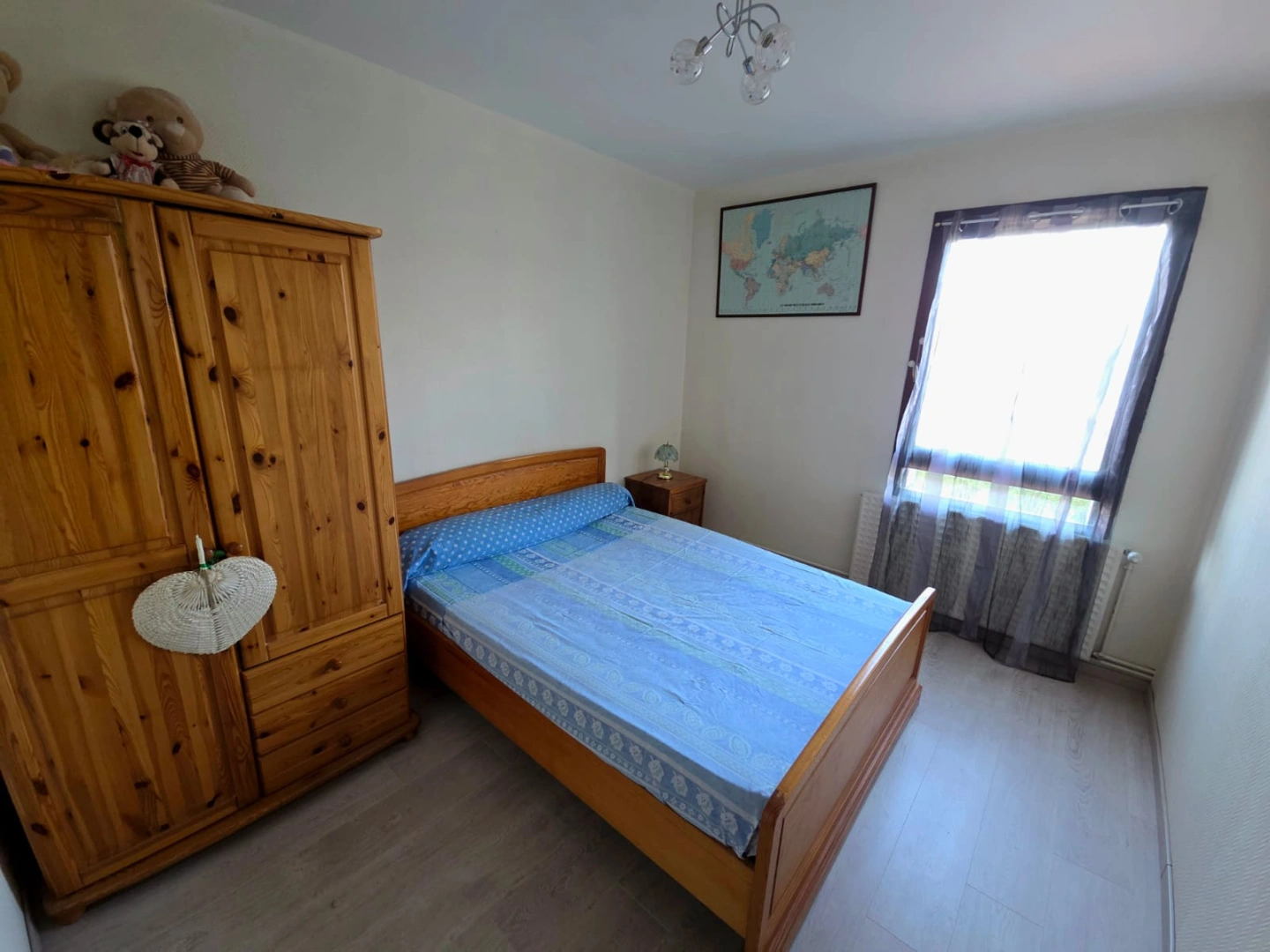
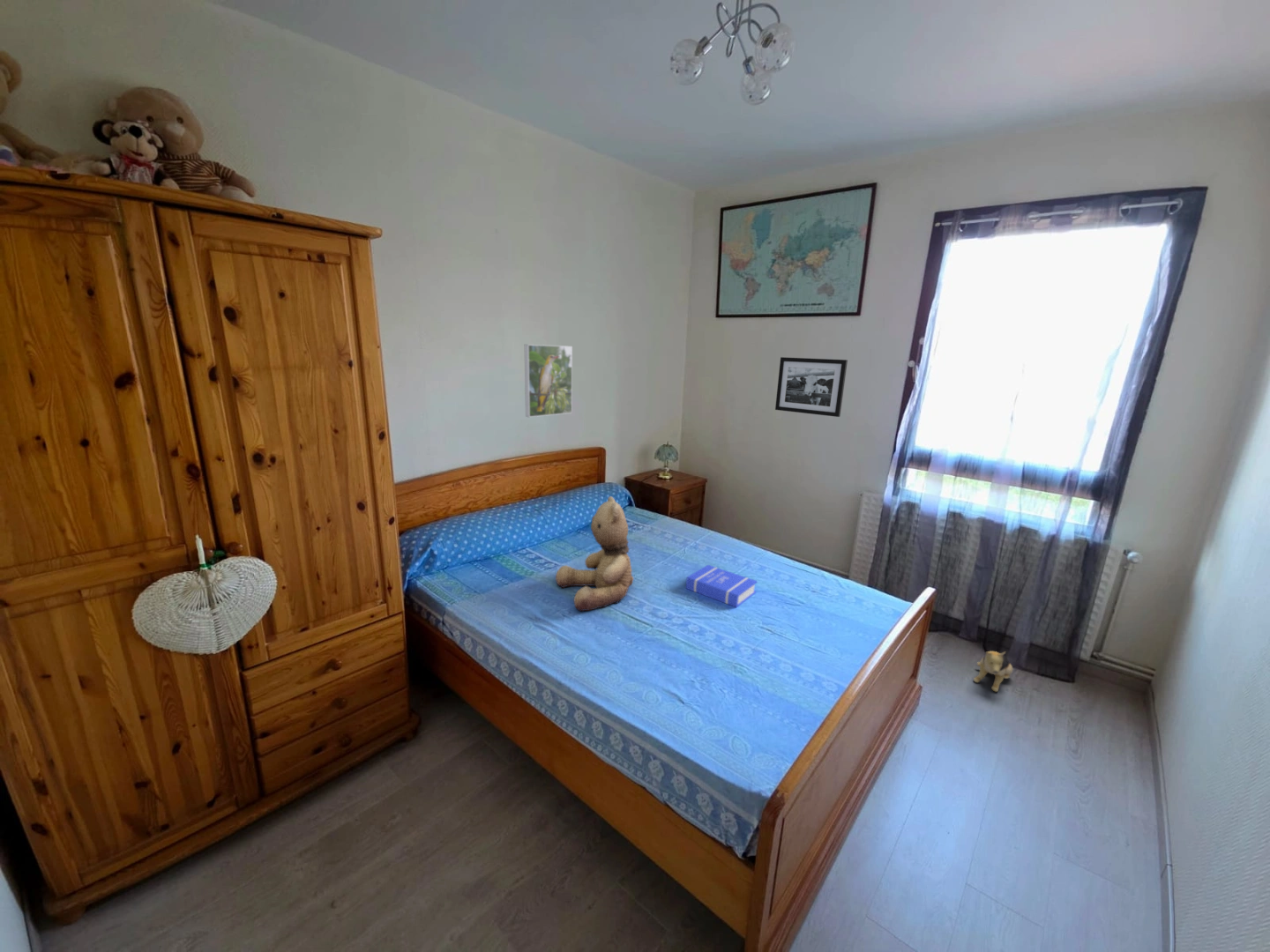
+ book (721, 584)
+ teddy bear (600, 546)
+ picture frame (809, 386)
+ plush toy (996, 658)
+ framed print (549, 380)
